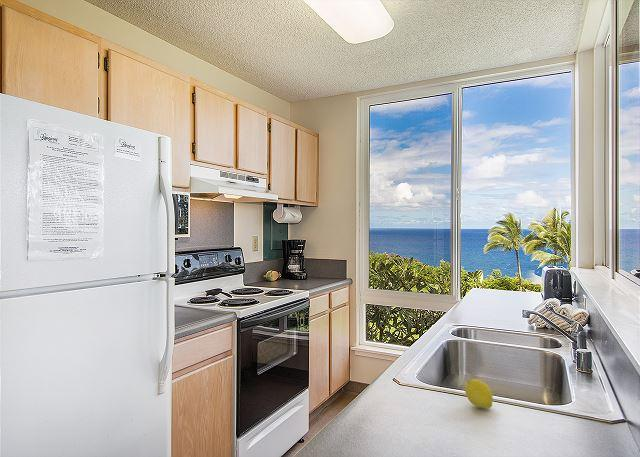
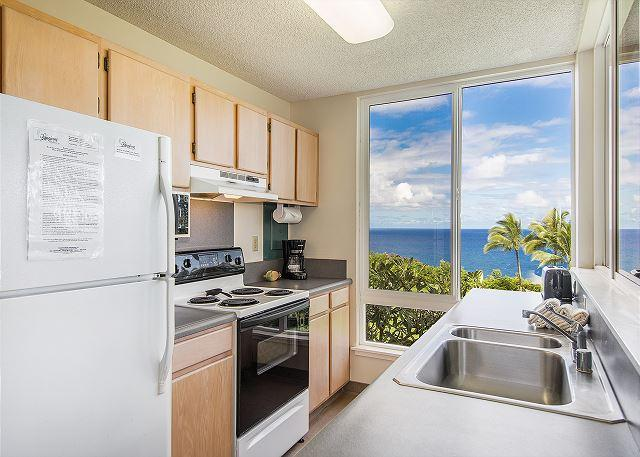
- fruit (478, 393)
